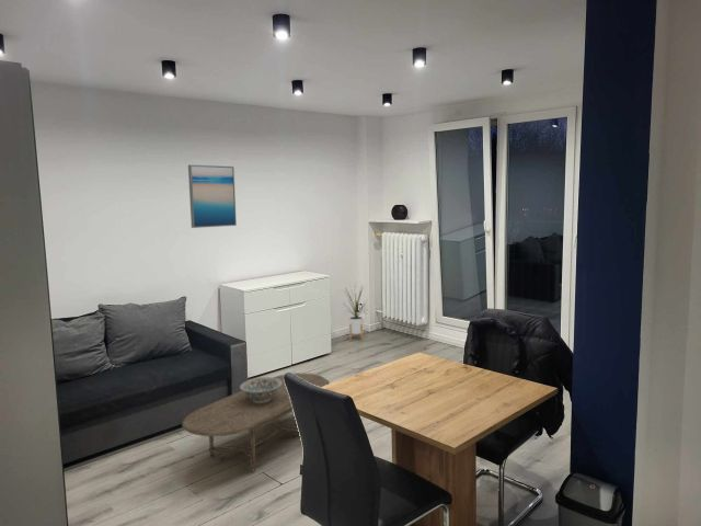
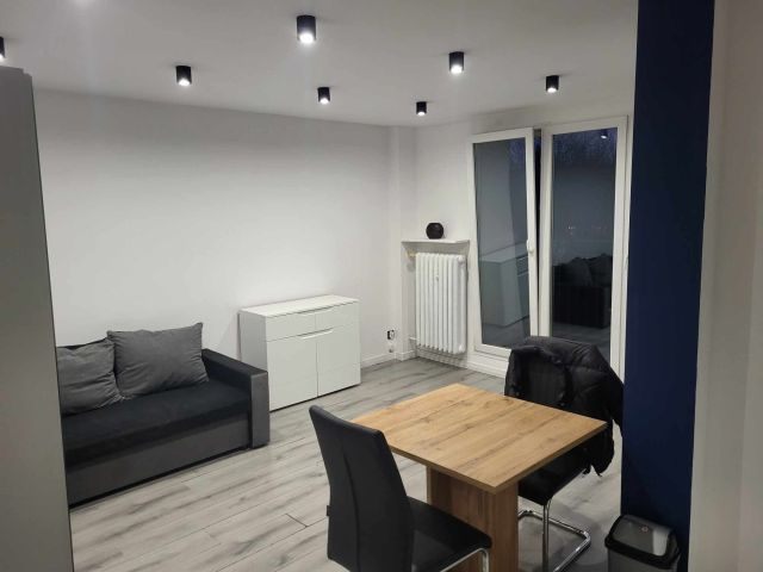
- wall art (212, 196)
- decorative bowl (261, 391)
- coffee table (263, 421)
- house plant (355, 310)
